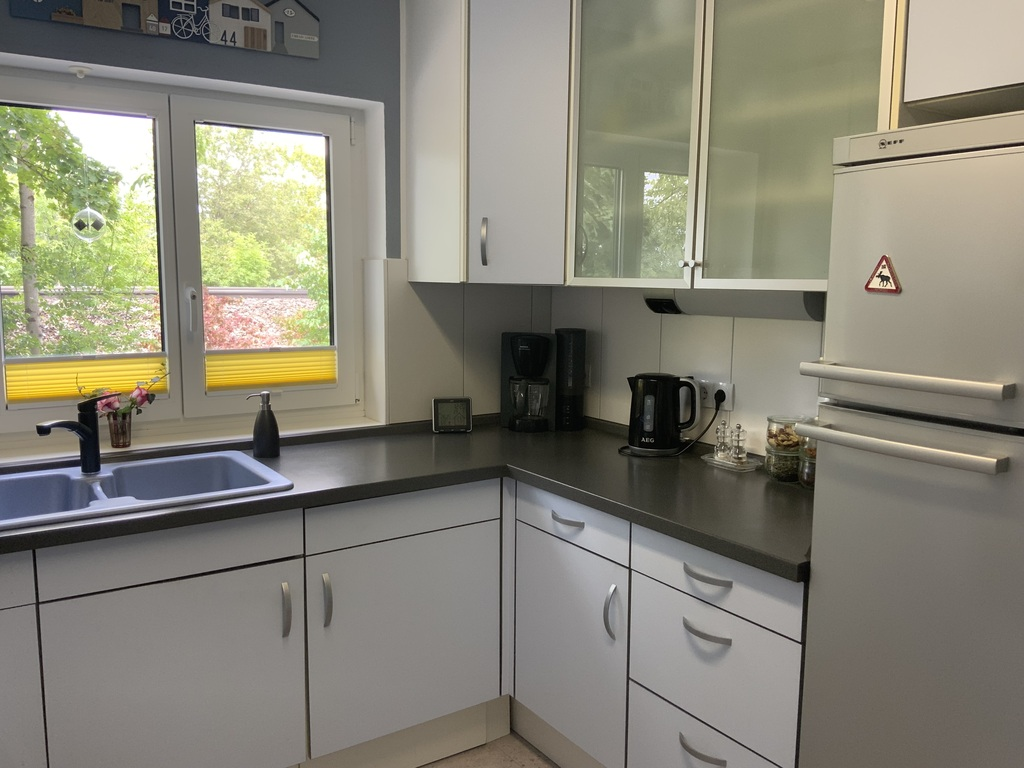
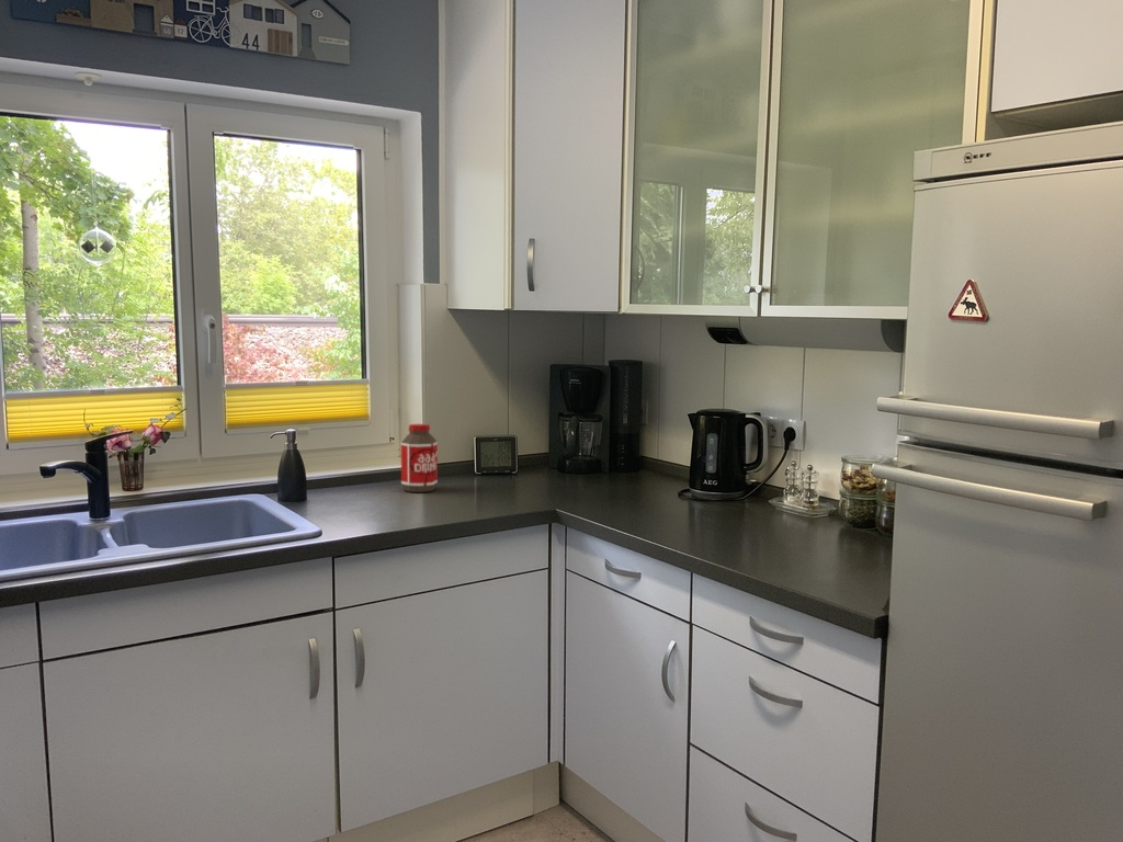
+ bottle (419, 457)
